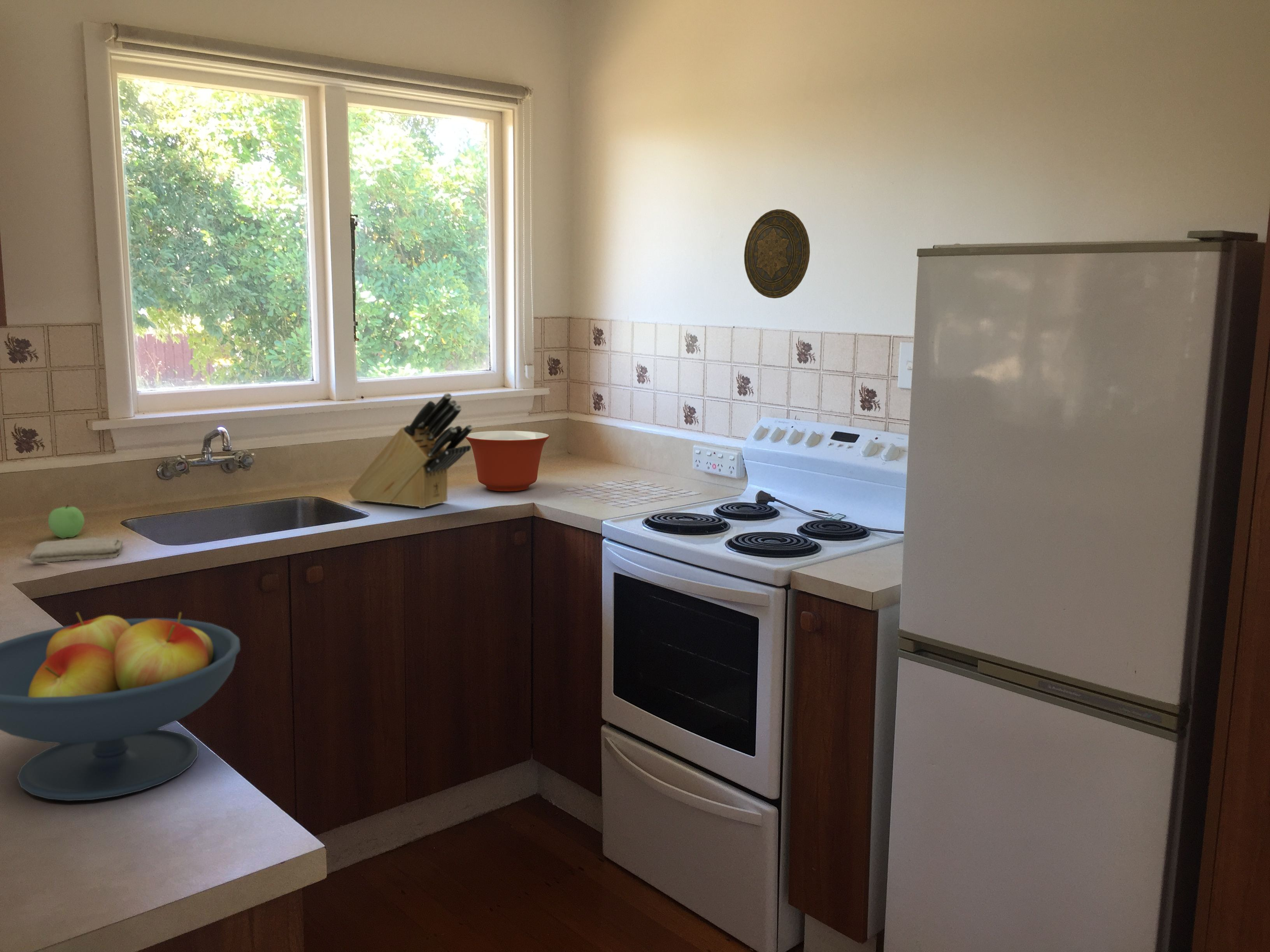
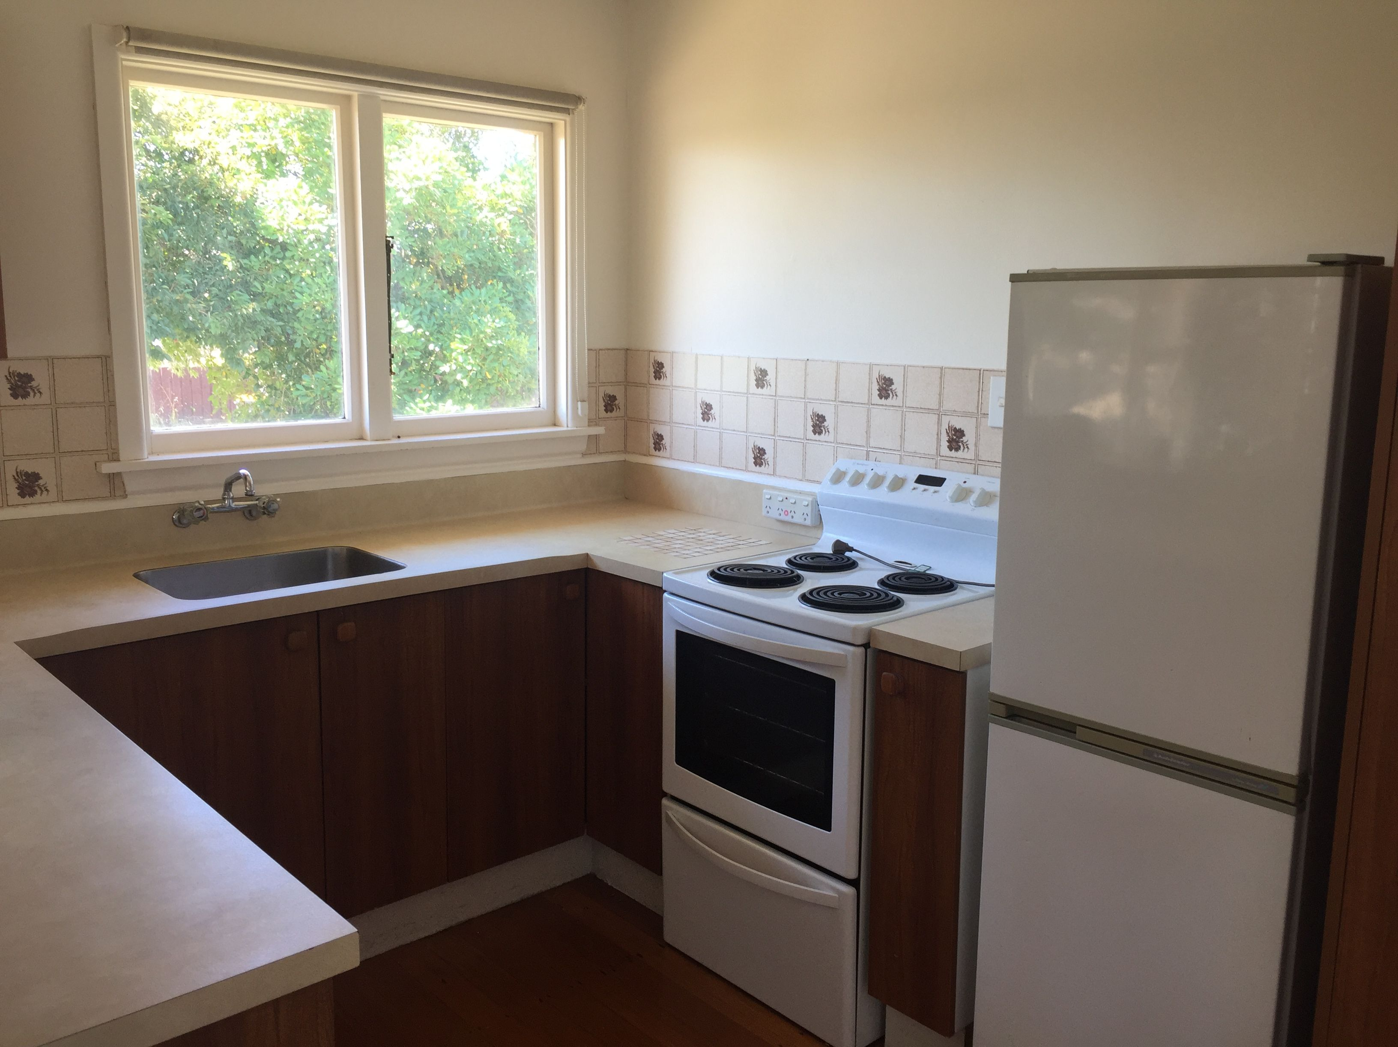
- knife block (410, 448)
- decorative plate (774, 254)
- washcloth (77, 549)
- mixing bowl (507, 462)
- apple (66, 521)
- fruit bowl (107, 690)
